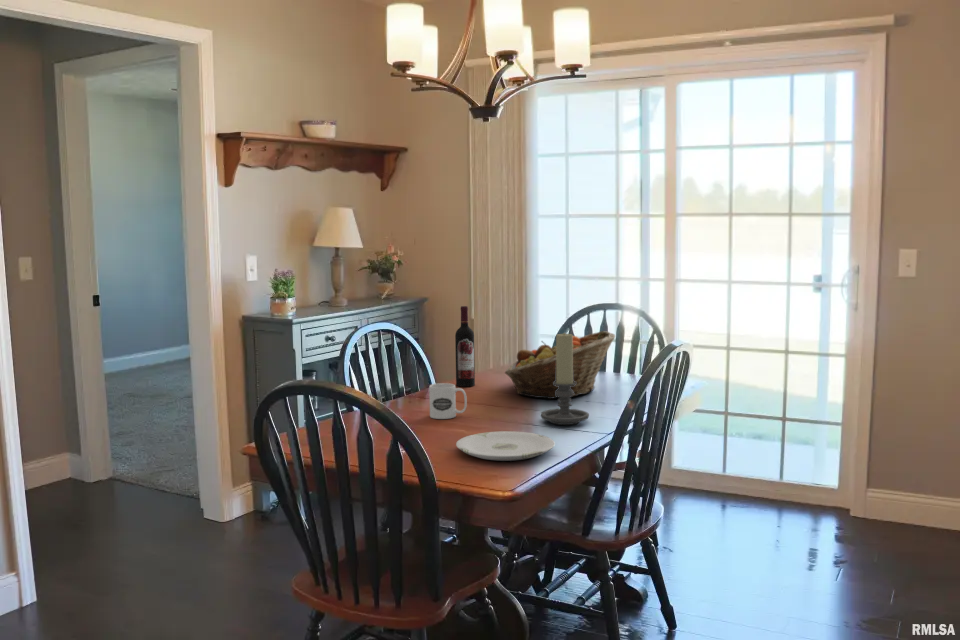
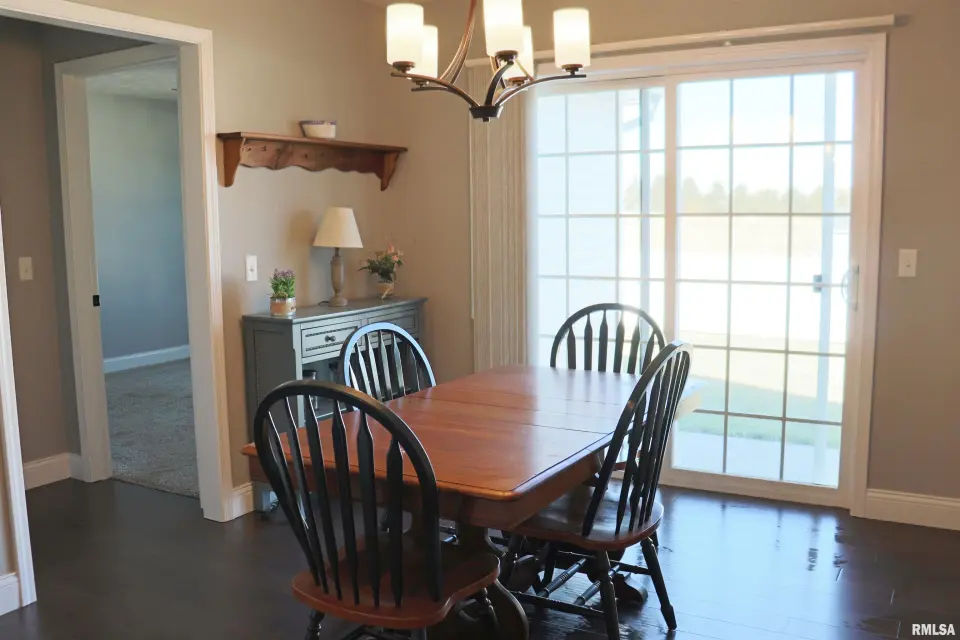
- wine bottle (464, 345)
- fruit basket (555, 362)
- plate (505, 446)
- mug (448, 400)
- candle holder (564, 376)
